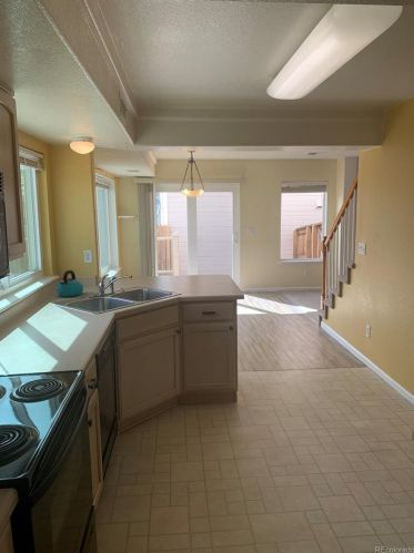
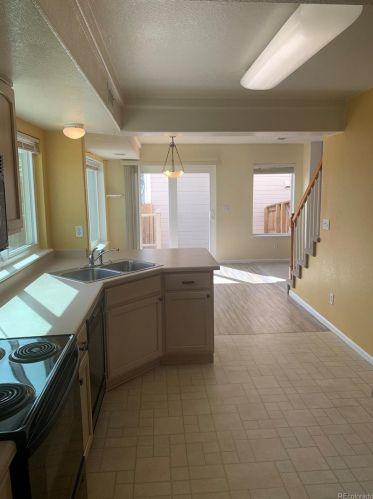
- kettle (68, 283)
